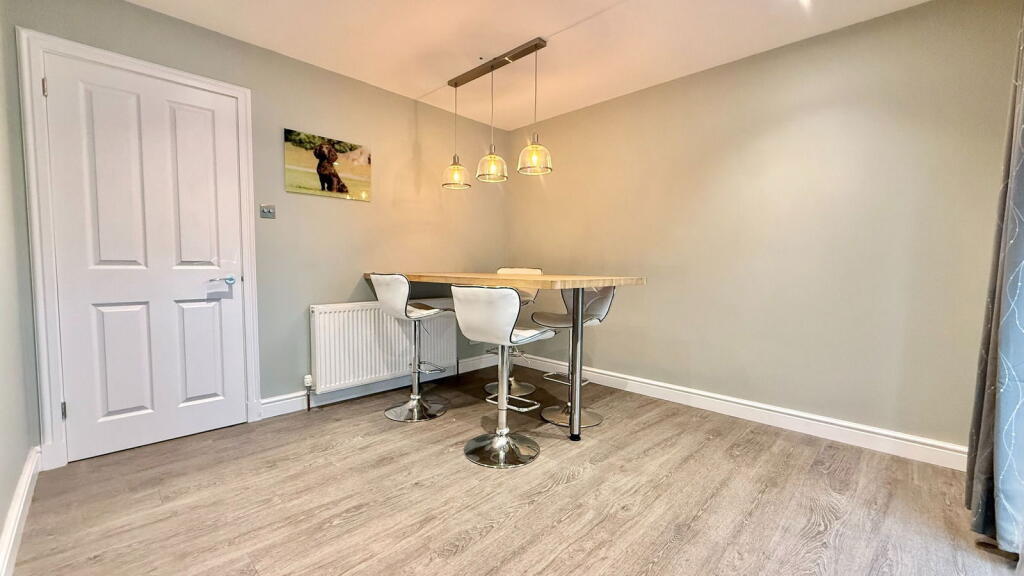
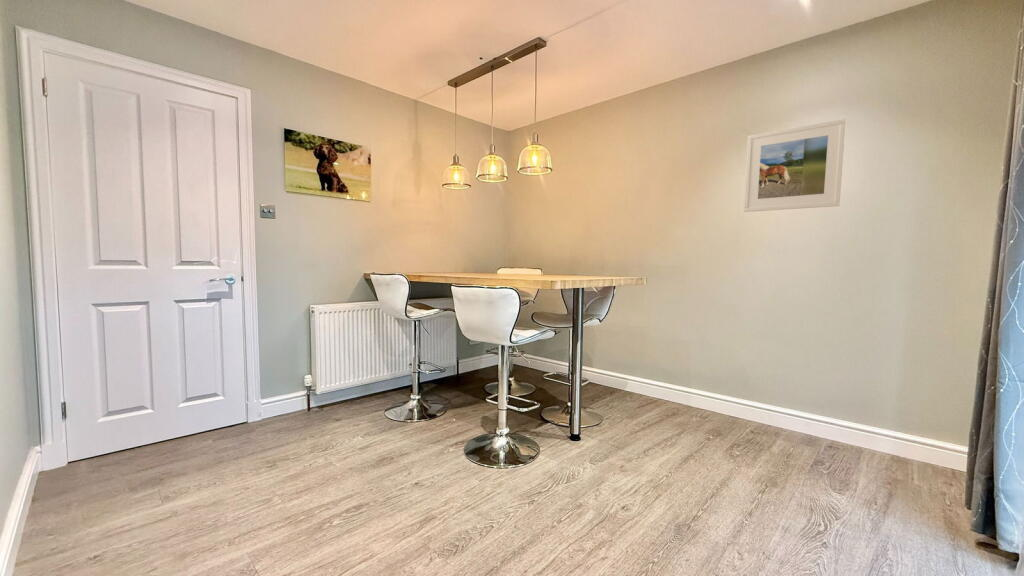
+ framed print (791, 168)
